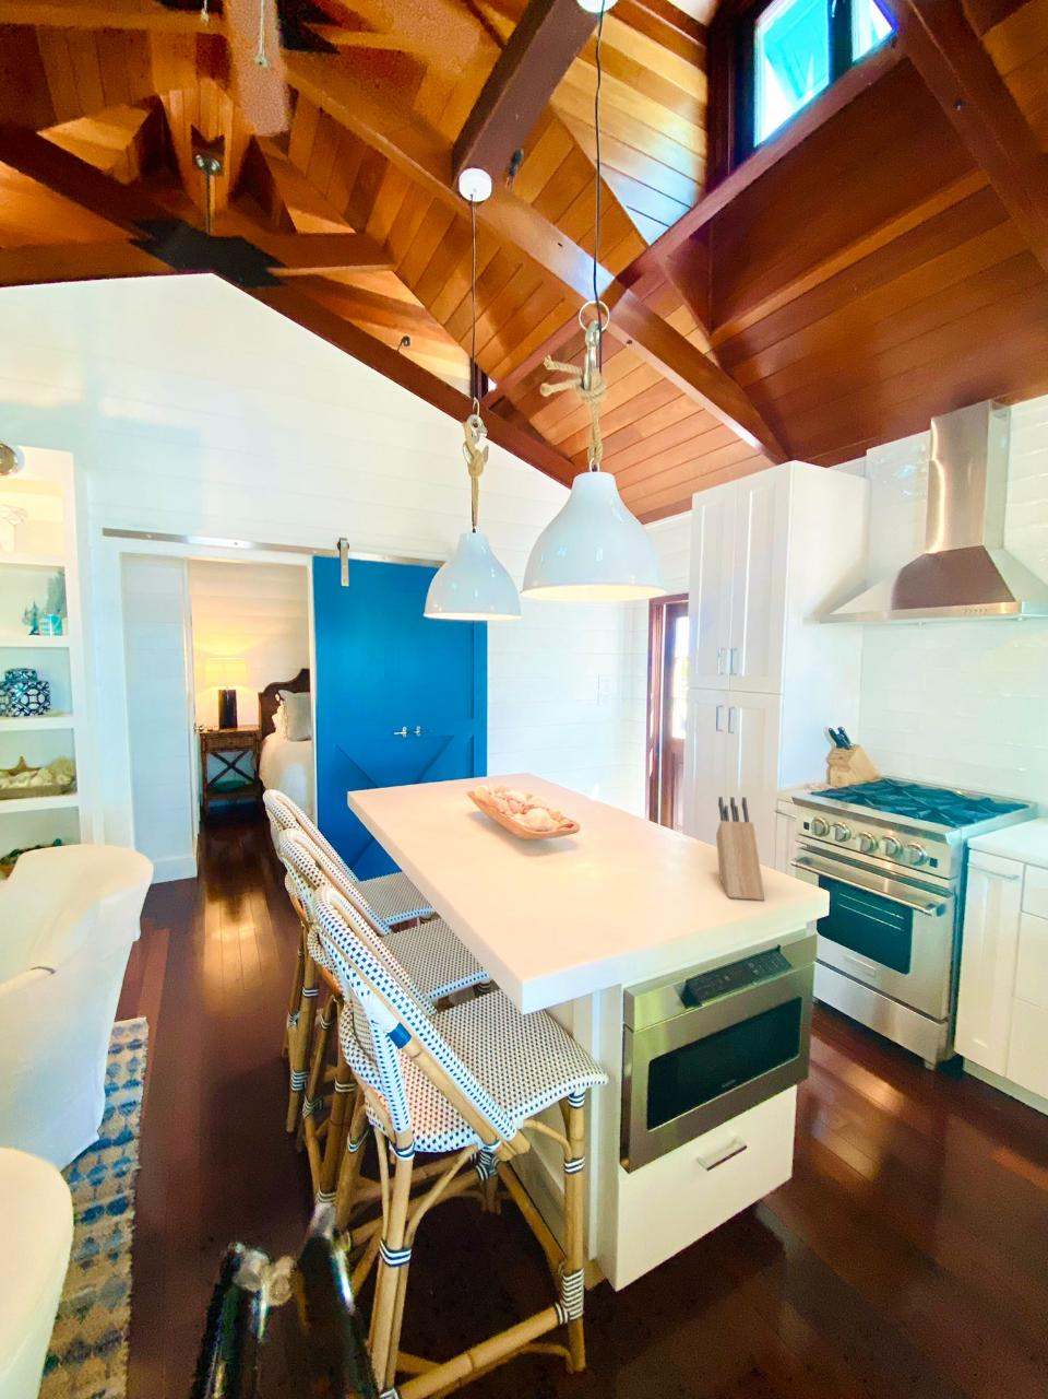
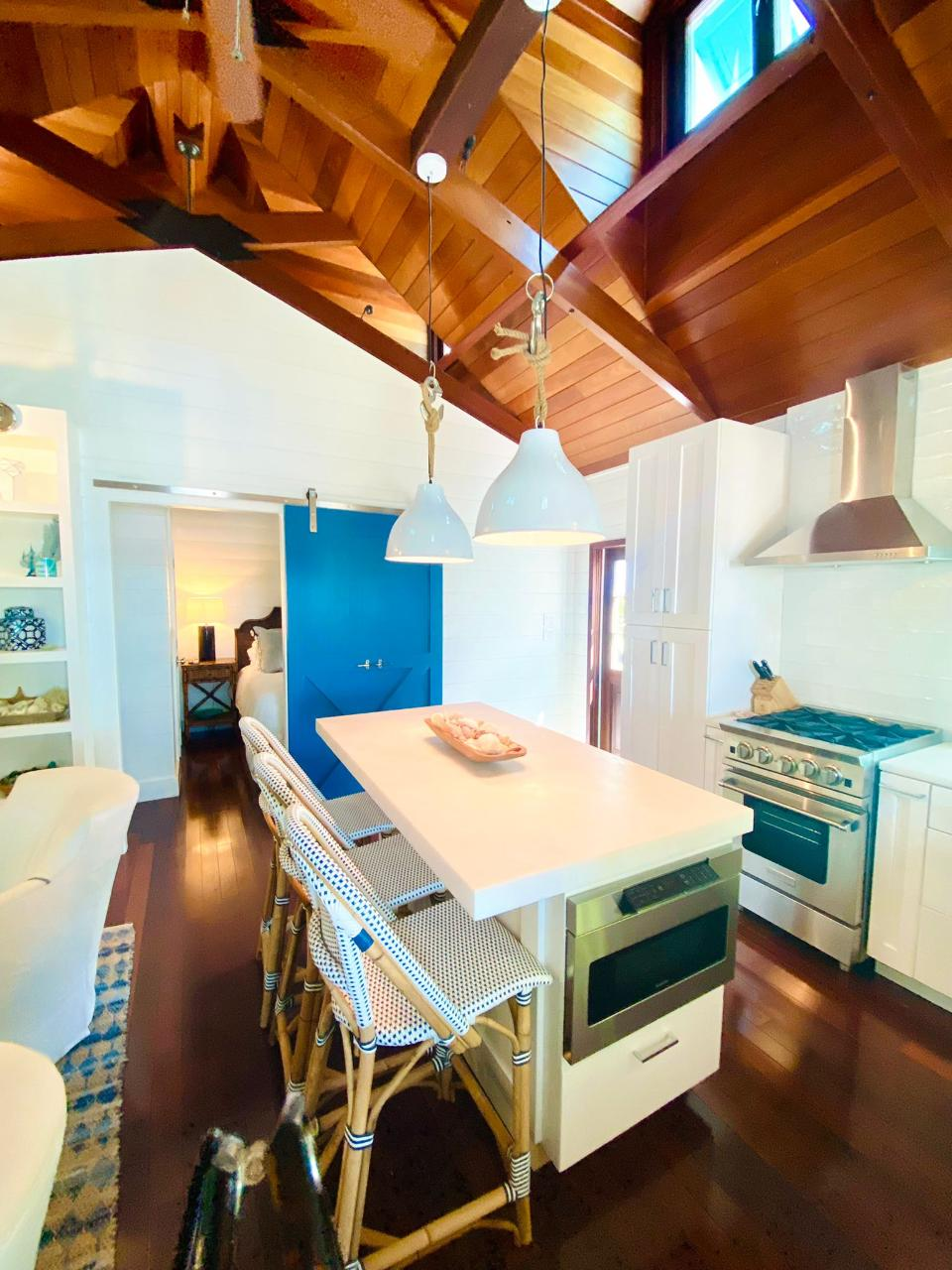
- knife block (738, 843)
